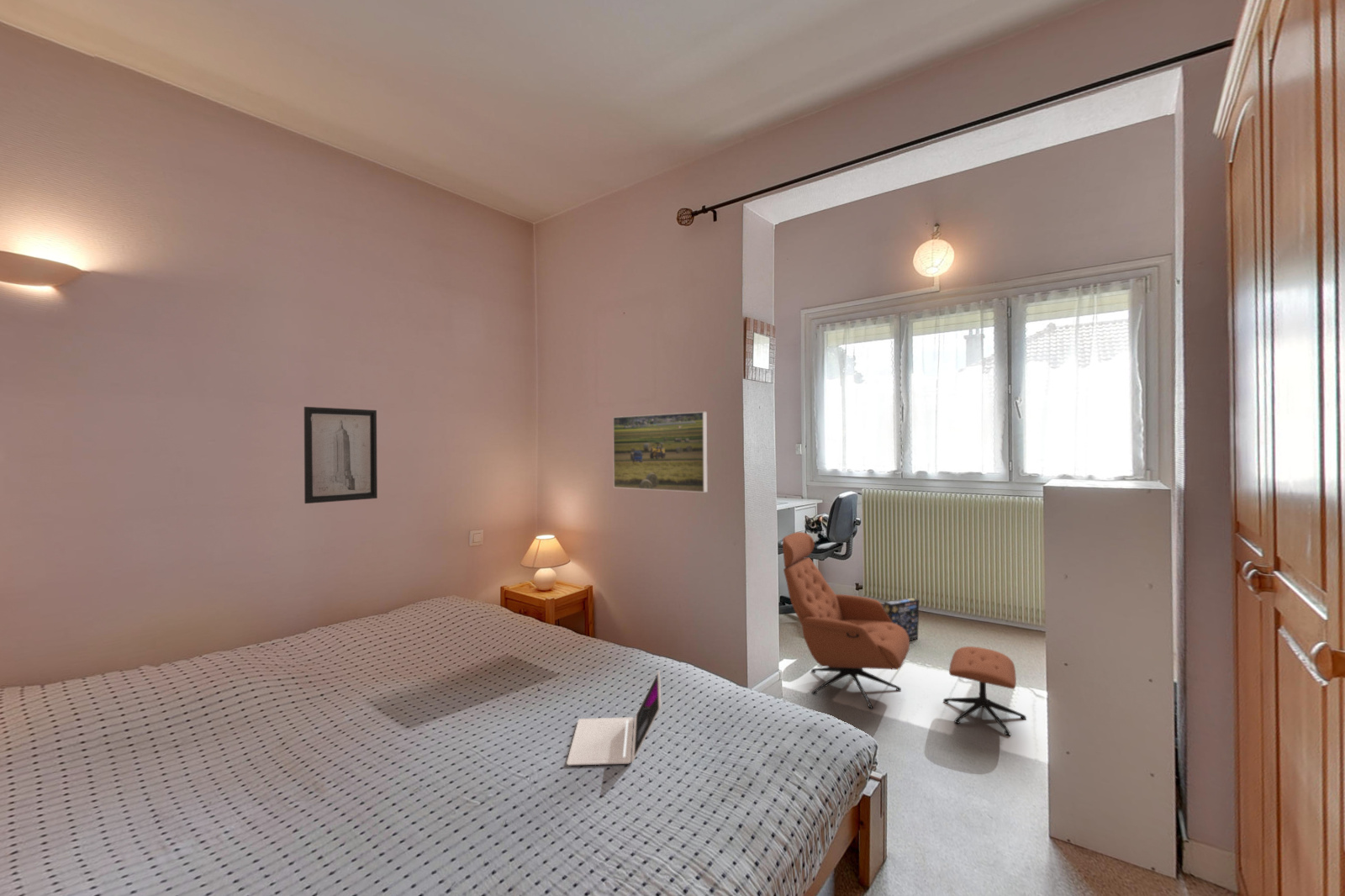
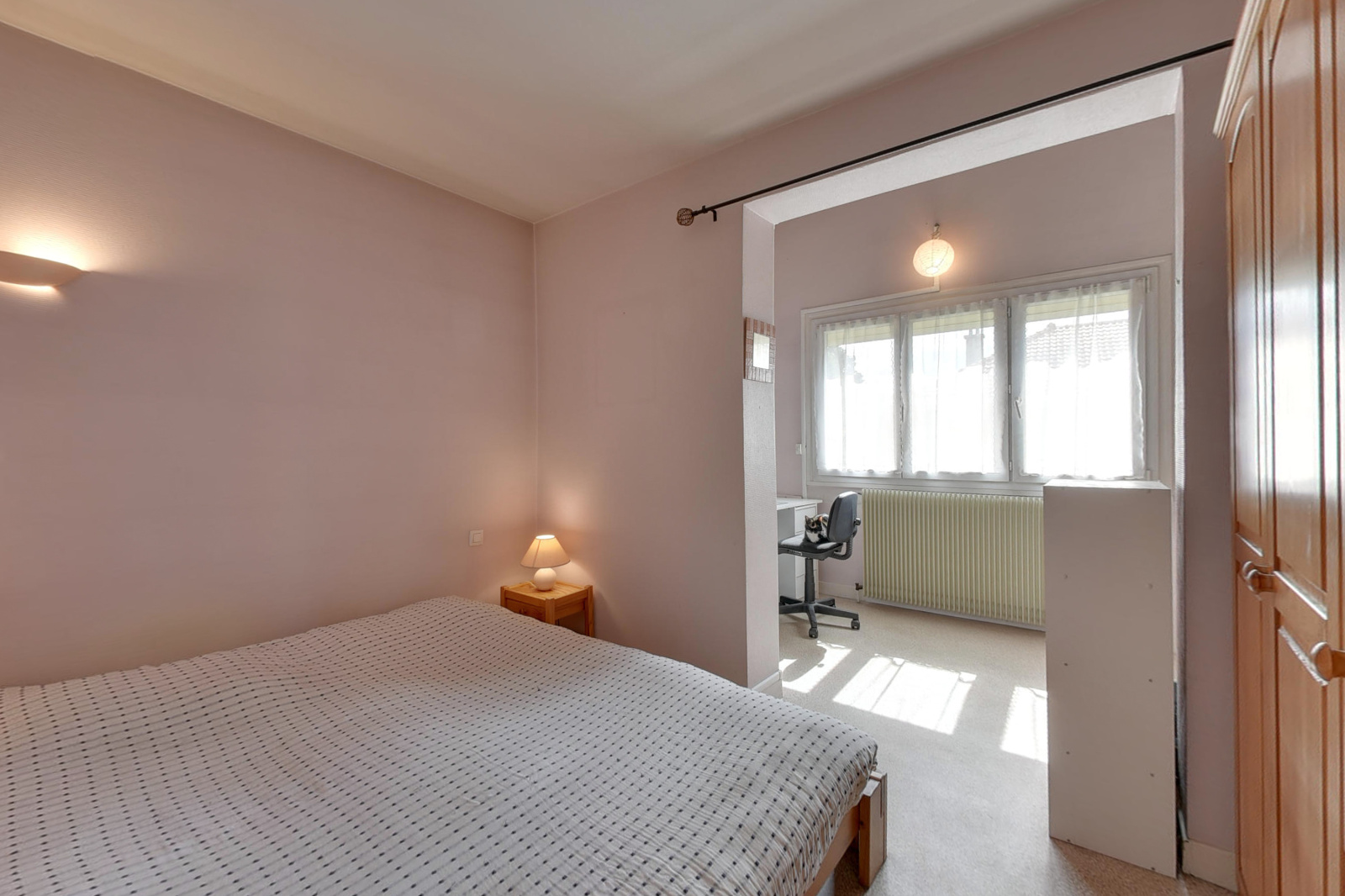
- lounge chair (889, 619)
- box (901, 620)
- laptop (617, 718)
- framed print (657, 452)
- wall art (342, 454)
